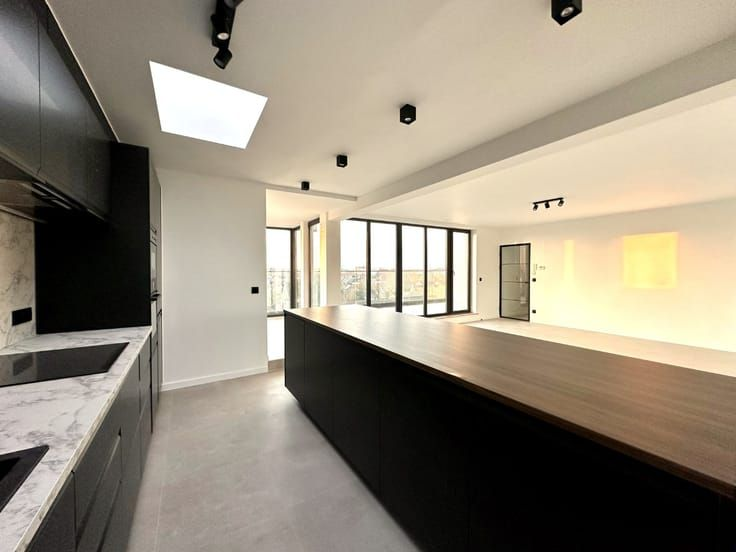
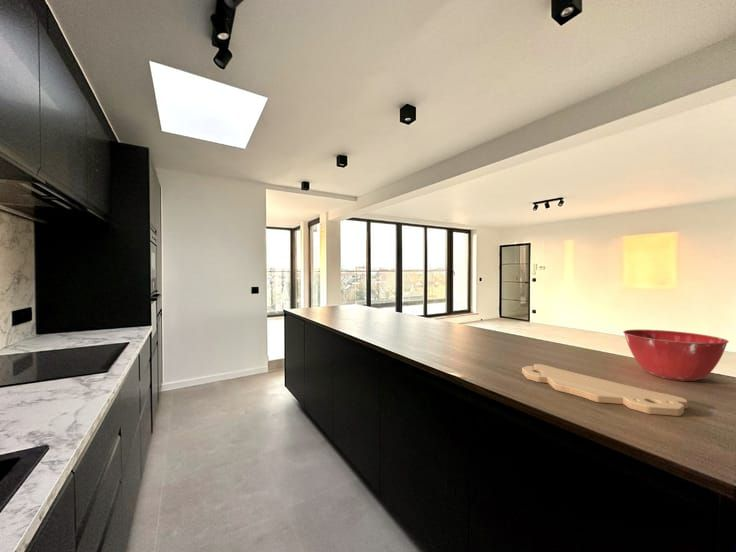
+ cutting board (588, 386)
+ mixing bowl (671, 355)
